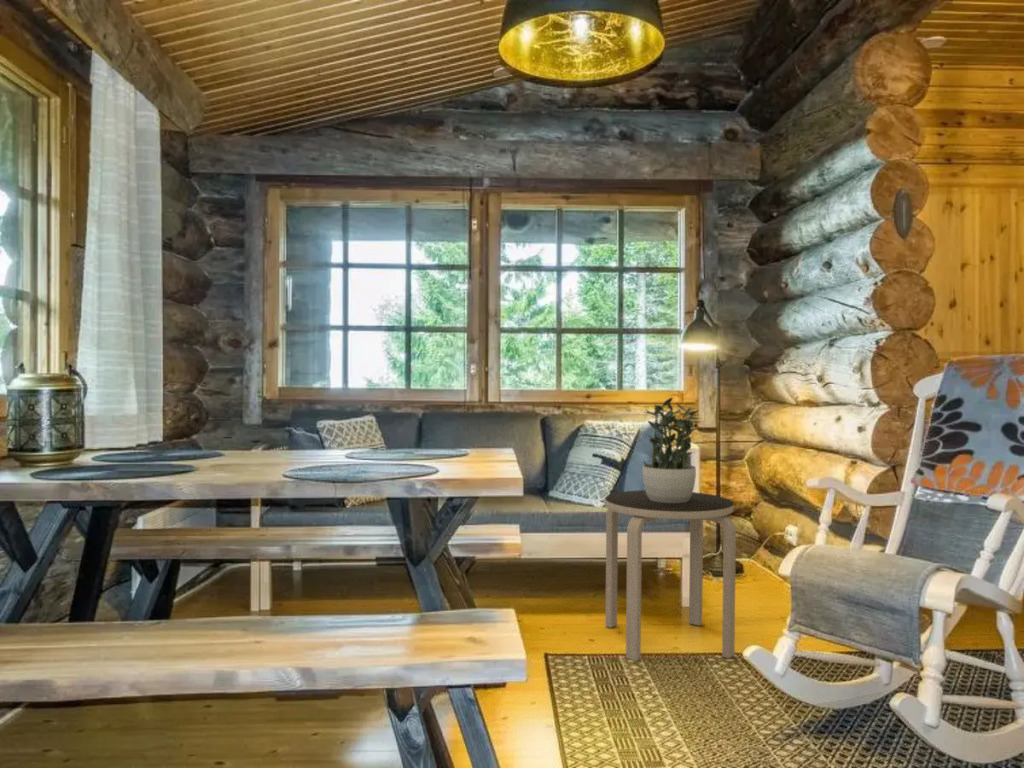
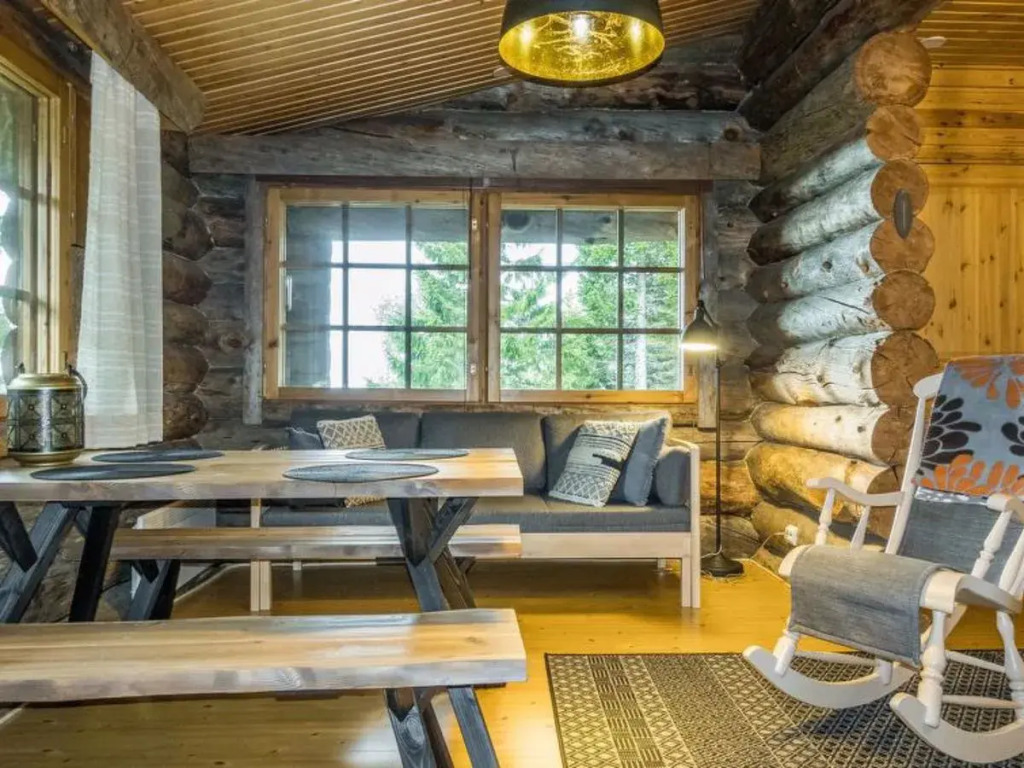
- side table (690, 569)
- potted plant (673, 447)
